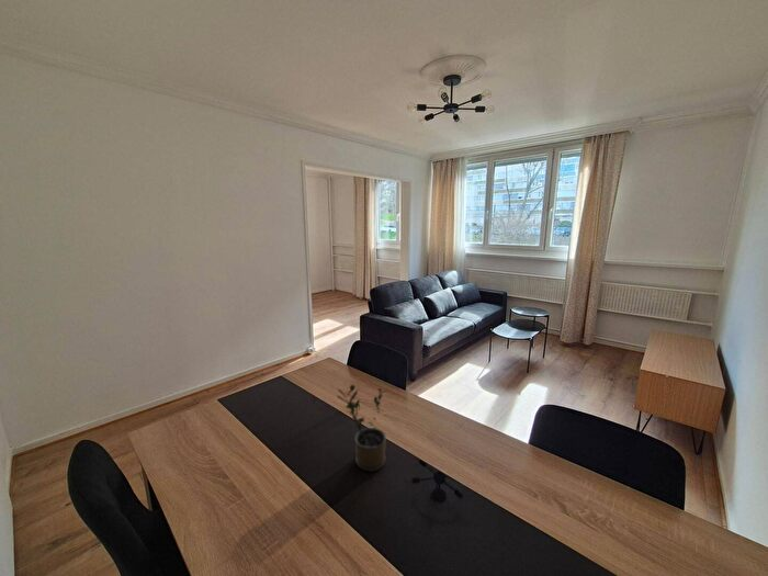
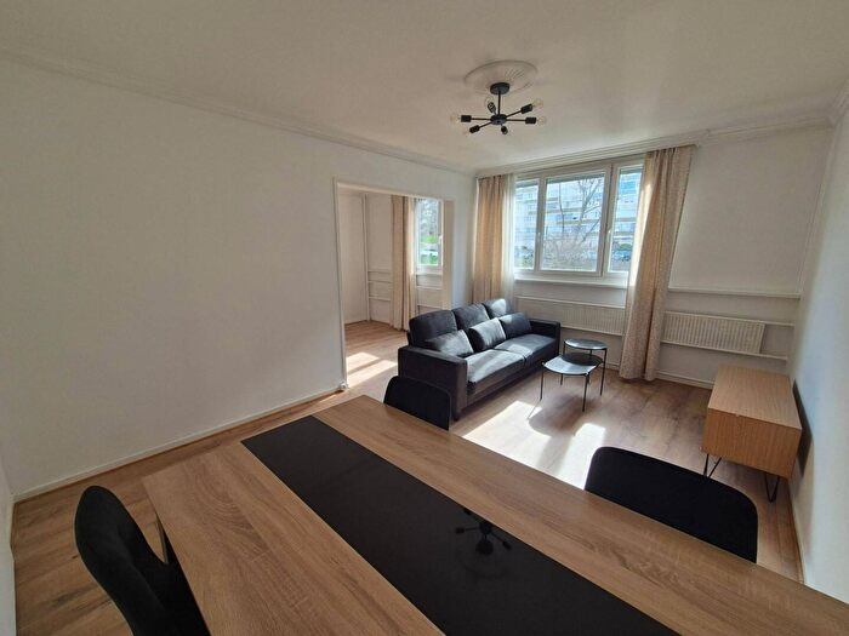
- potted plant (363, 421)
